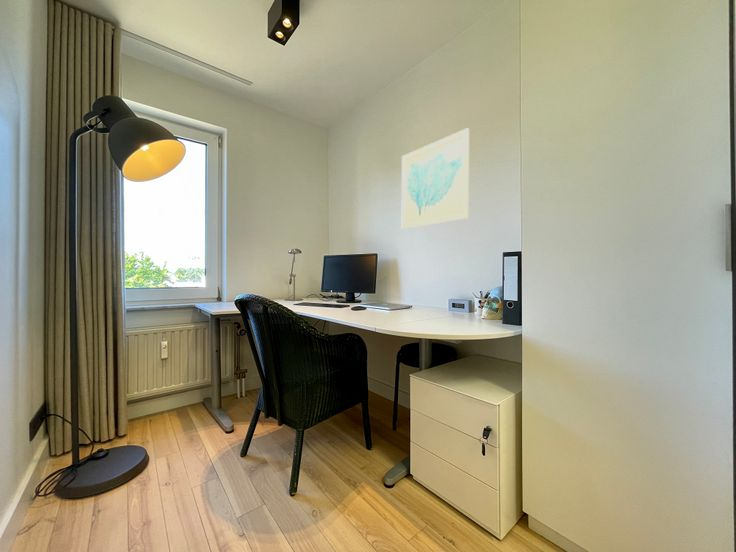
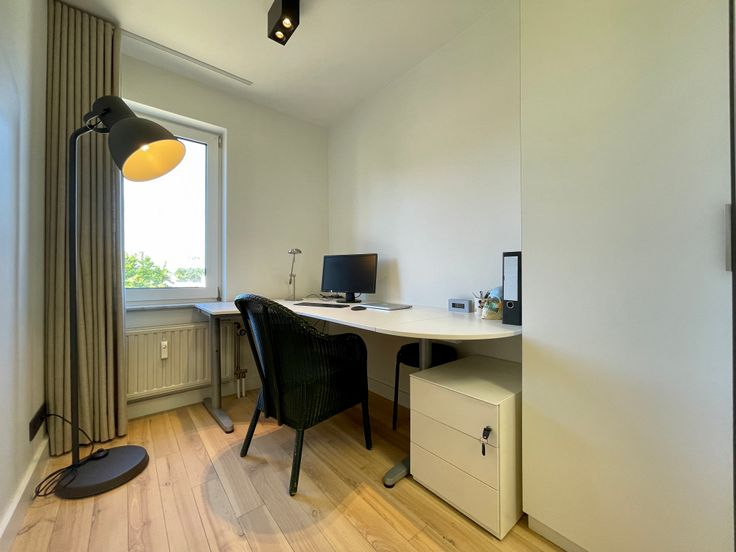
- wall art (431, 184)
